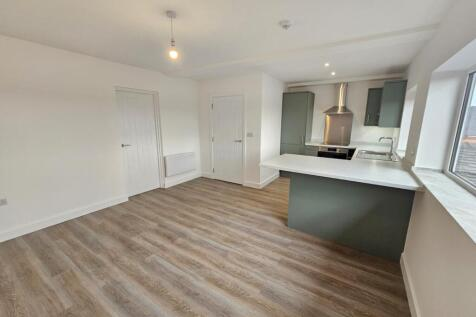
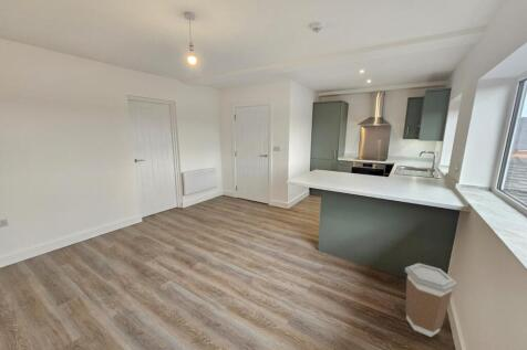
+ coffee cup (425, 299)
